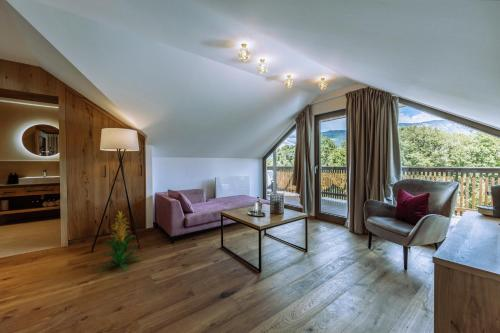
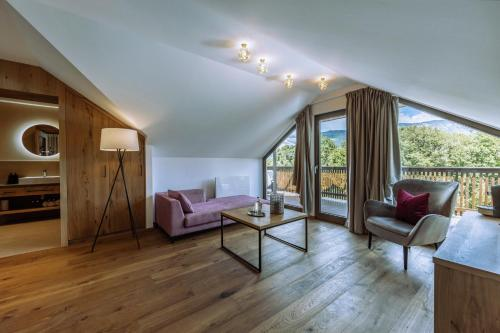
- indoor plant (120, 237)
